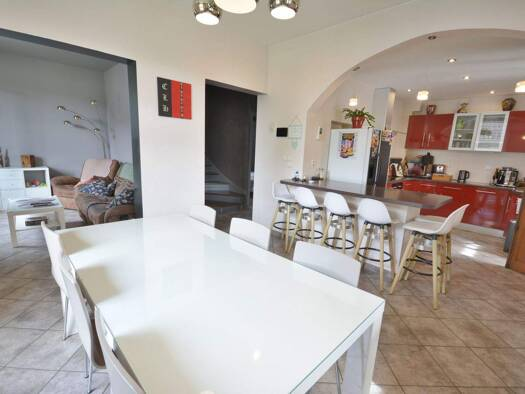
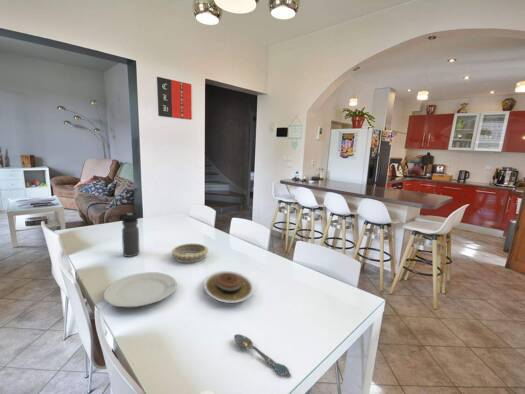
+ water bottle (130, 234)
+ plate (228, 283)
+ chinaware (142, 289)
+ spoon (260, 353)
+ decorative bowl (190, 252)
